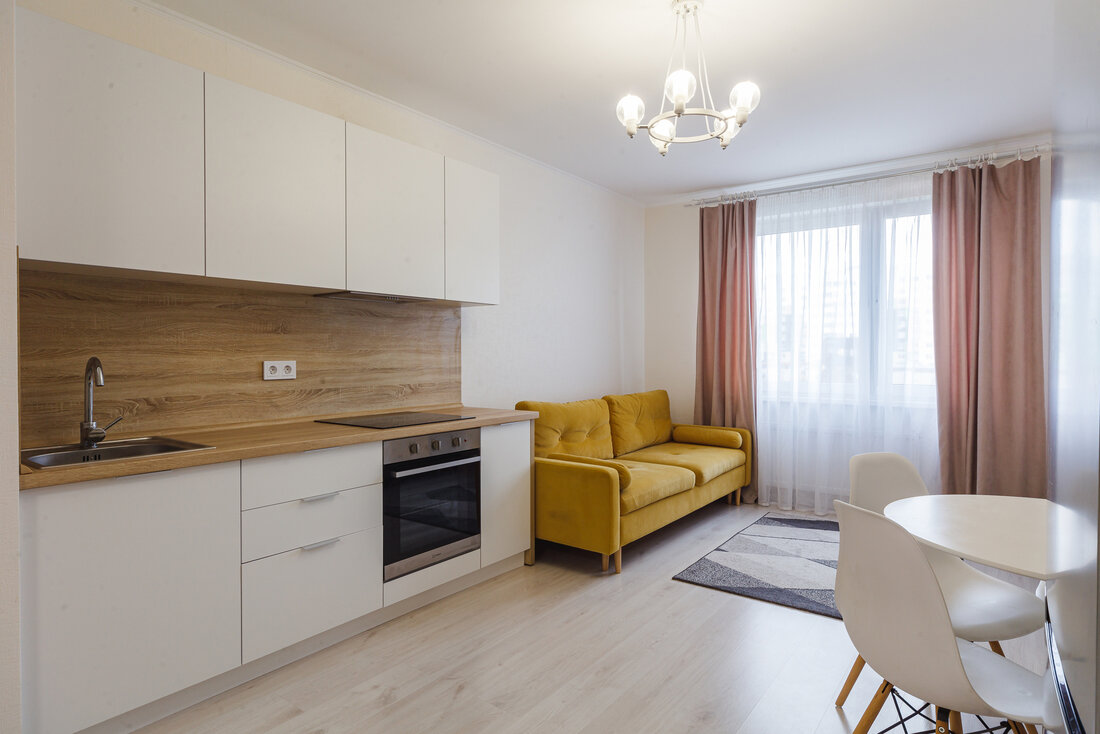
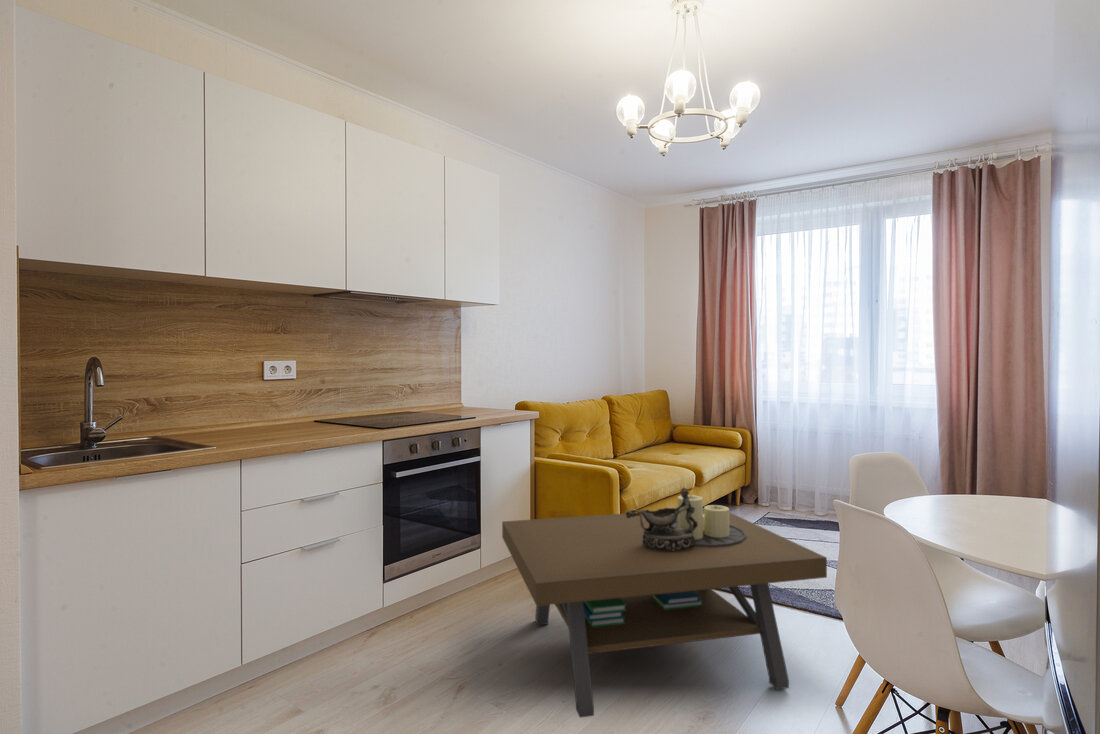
+ decorative bowl (663, 515)
+ coffee table (647, 573)
